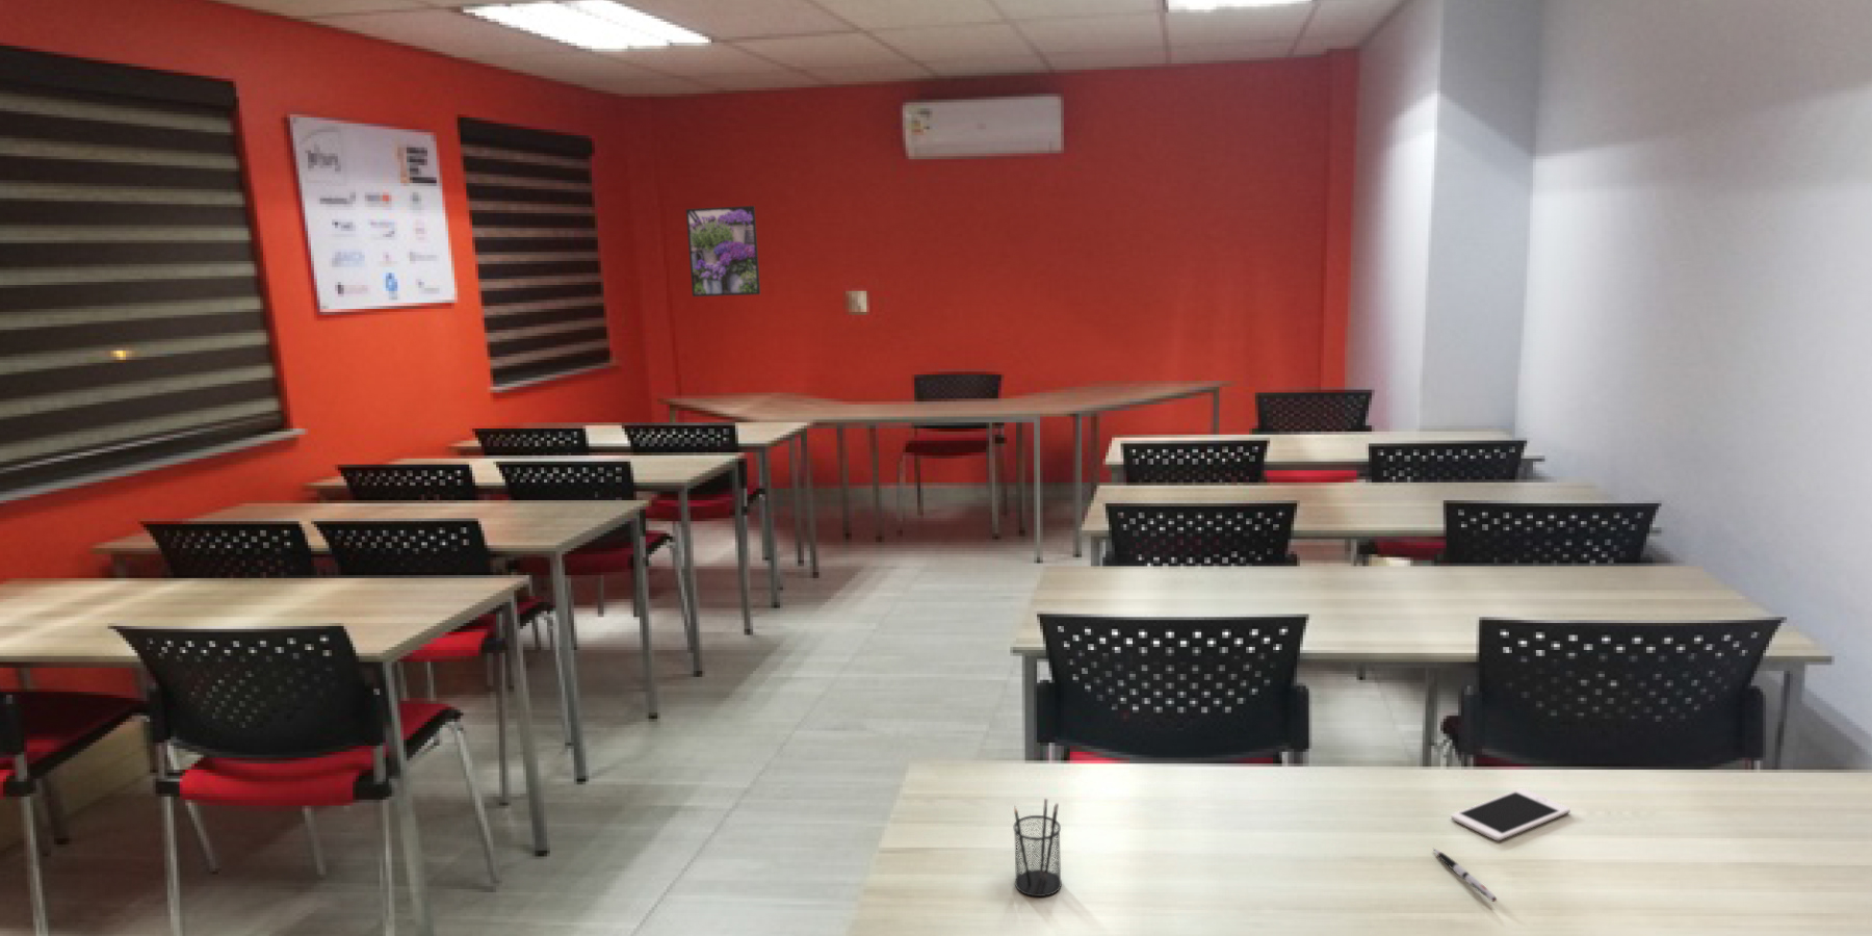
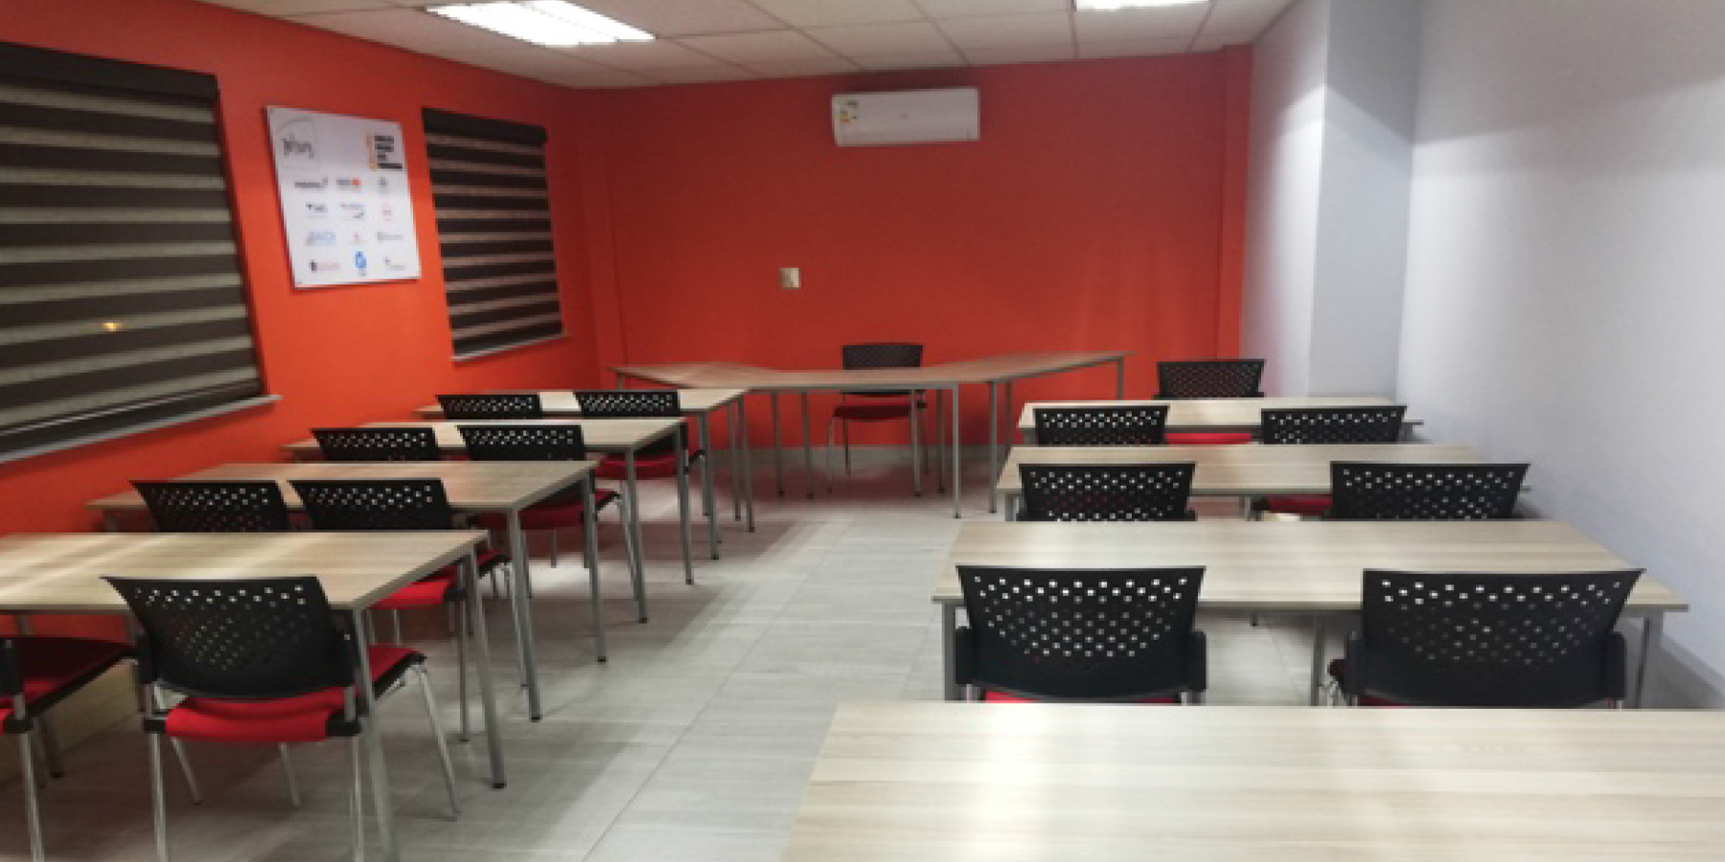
- pencil holder (1036, 842)
- pen (1461, 873)
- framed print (722, 252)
- cell phone (1510, 813)
